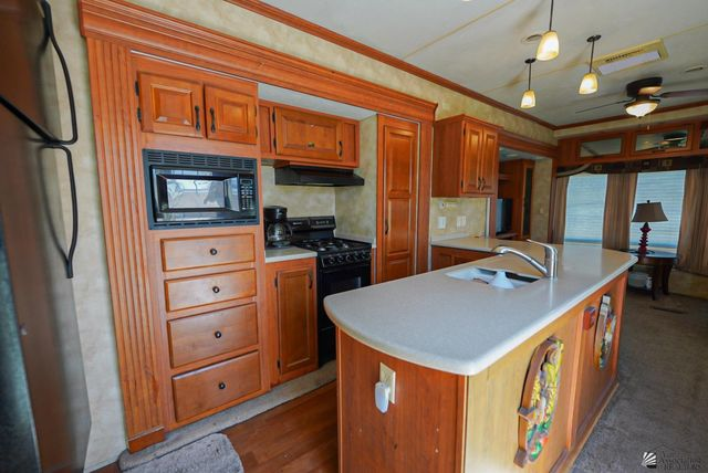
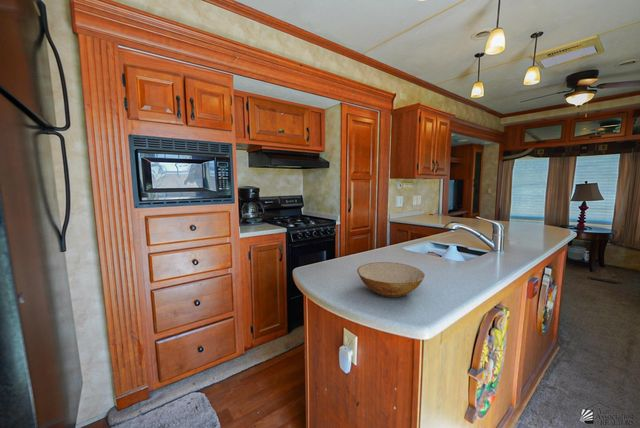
+ bowl (389, 281)
